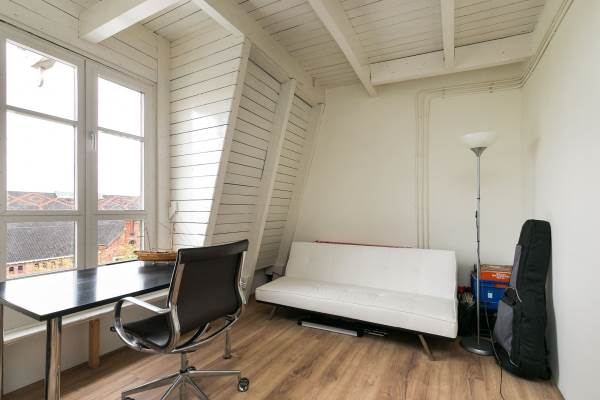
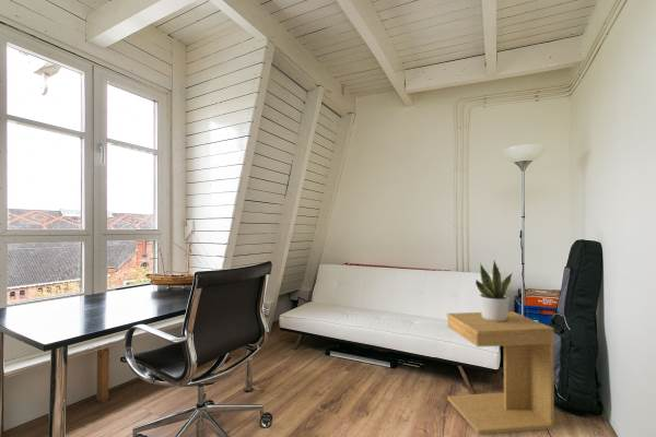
+ potted plant (494, 287)
+ side table (504, 368)
